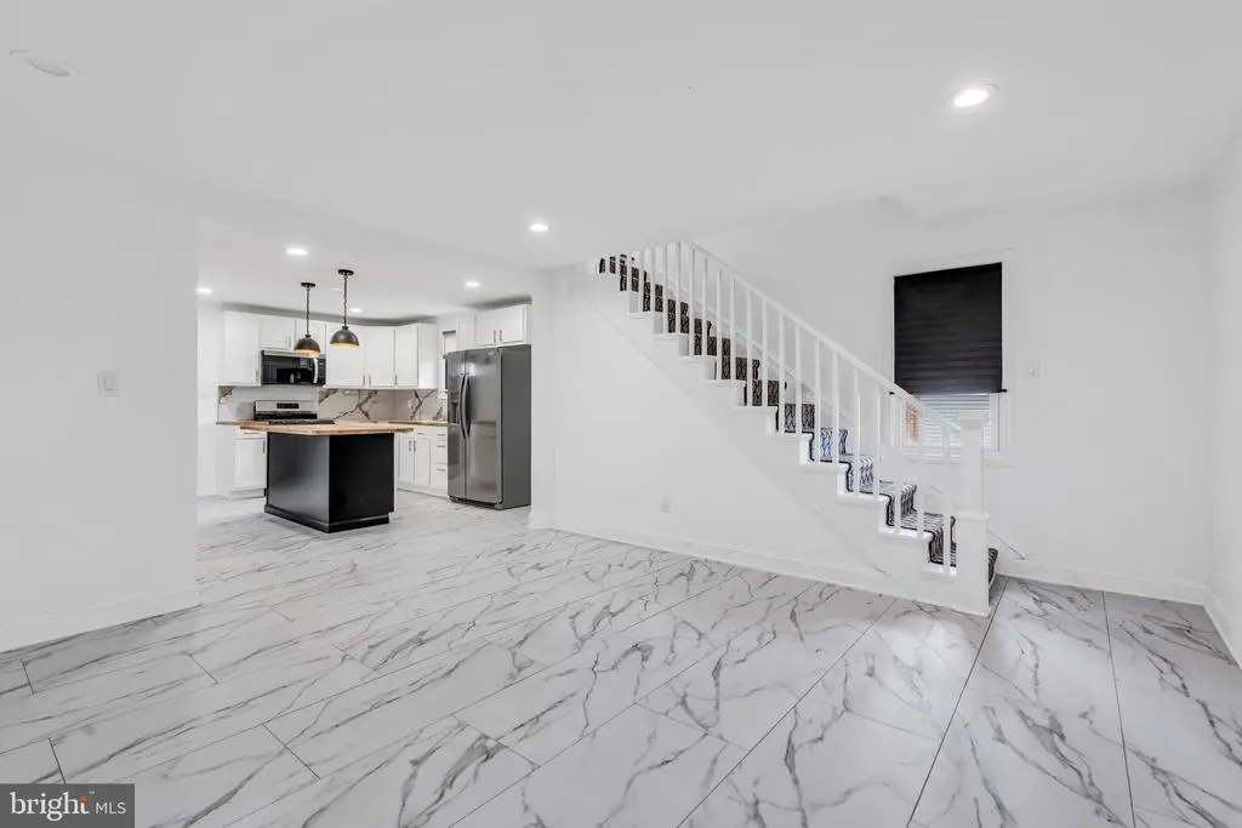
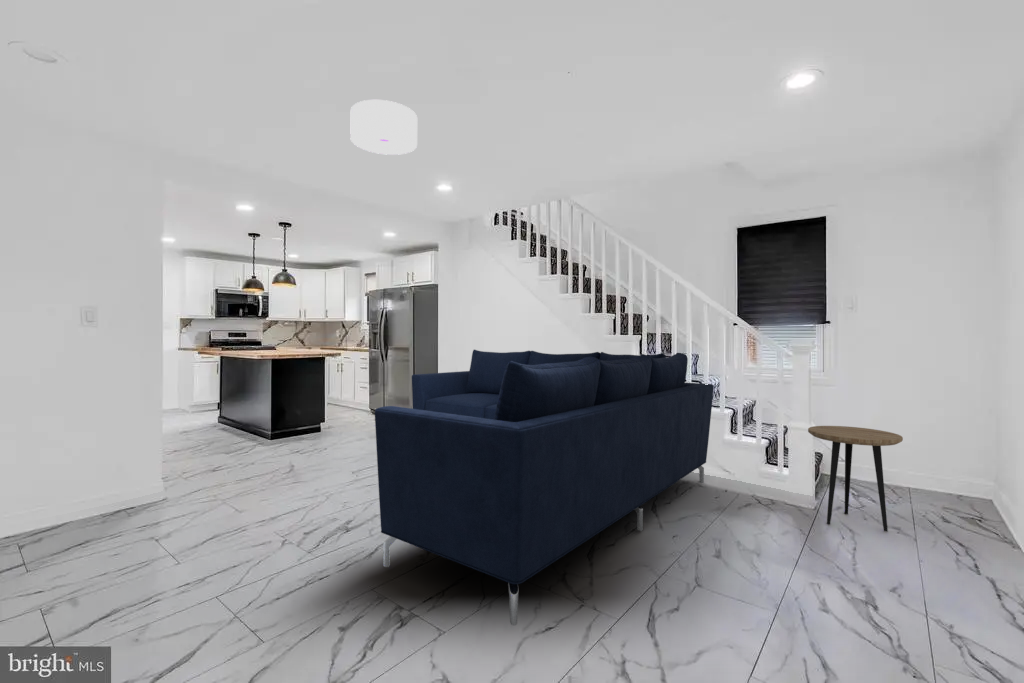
+ sofa (484, 421)
+ ceiling light (384, 129)
+ side table (850, 475)
